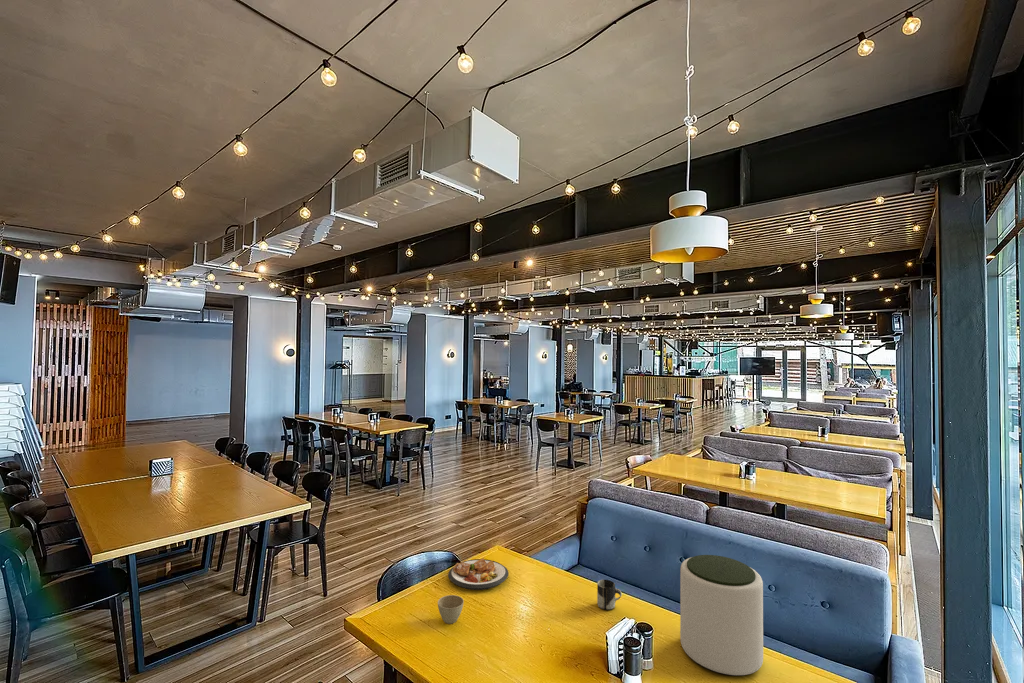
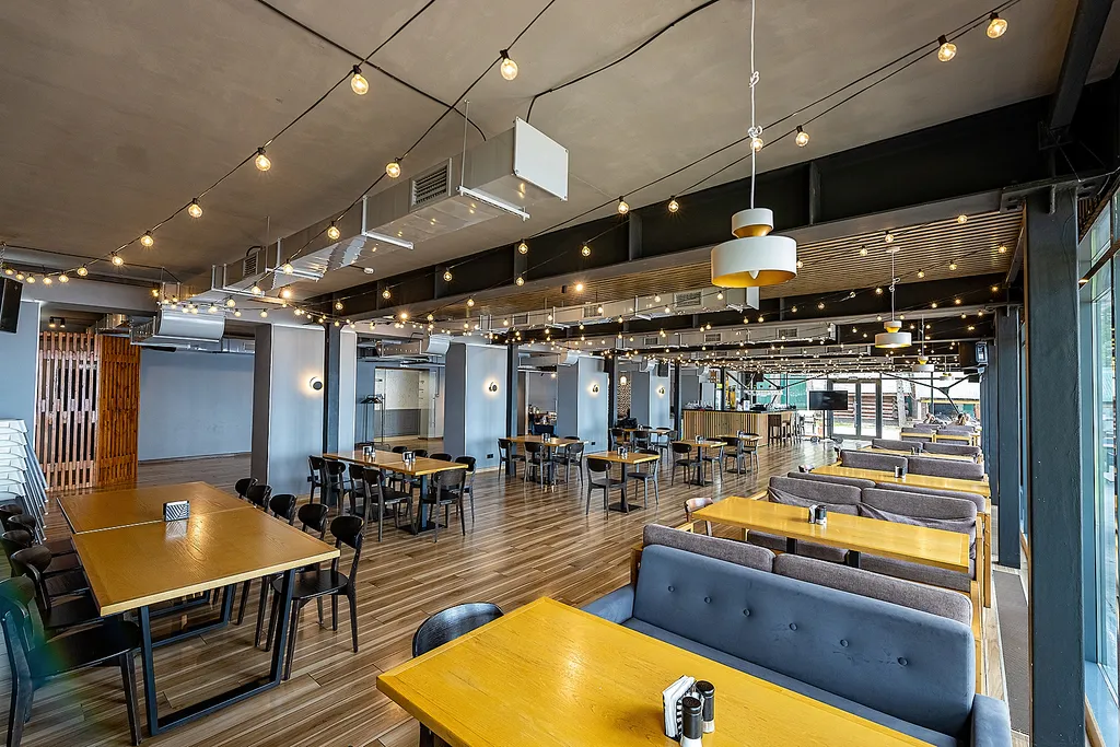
- plant pot (720, 610)
- plate (478, 571)
- cup (609, 595)
- flower pot (450, 610)
